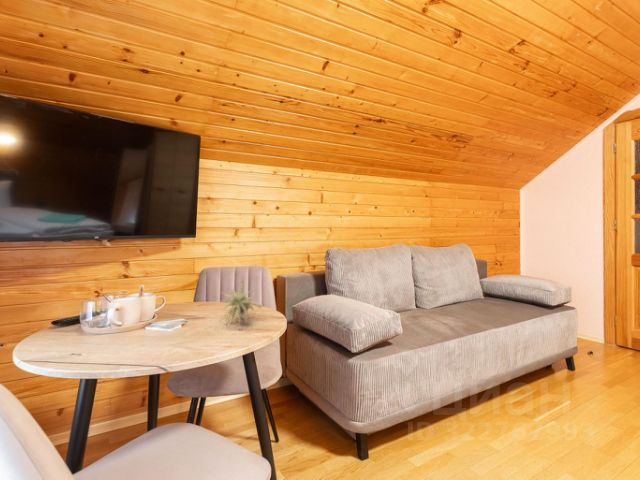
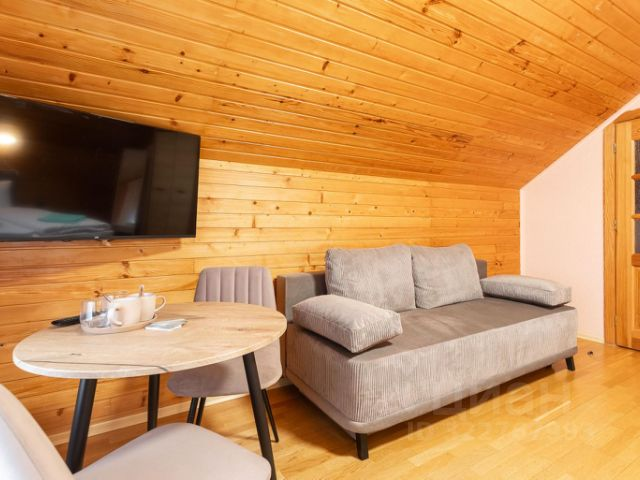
- succulent plant (238, 301)
